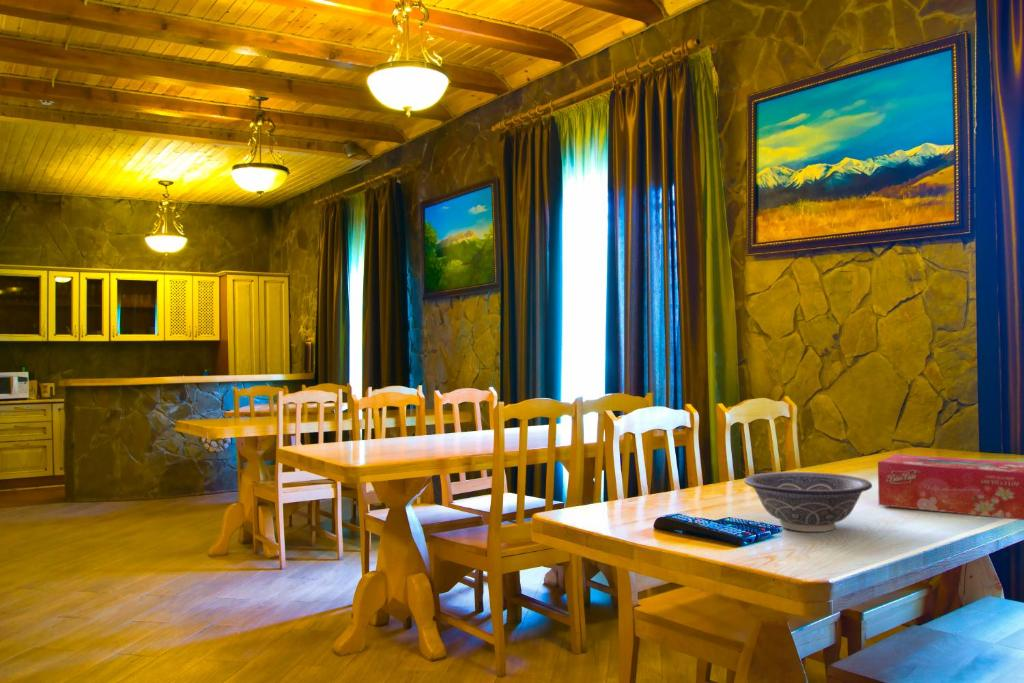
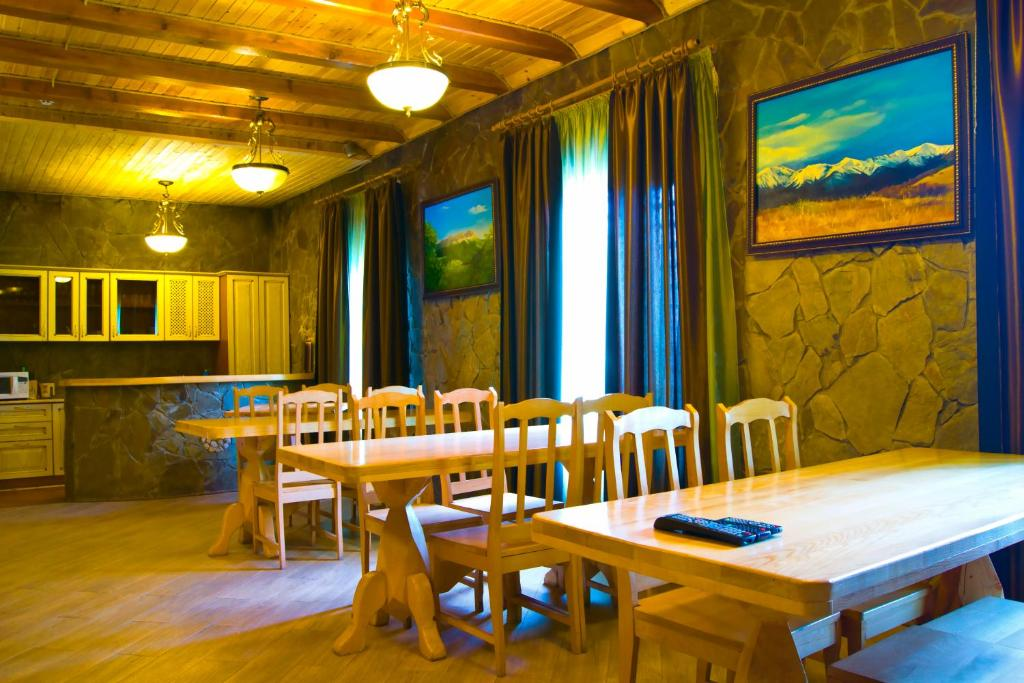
- decorative bowl (806, 503)
- tissue box (955, 484)
